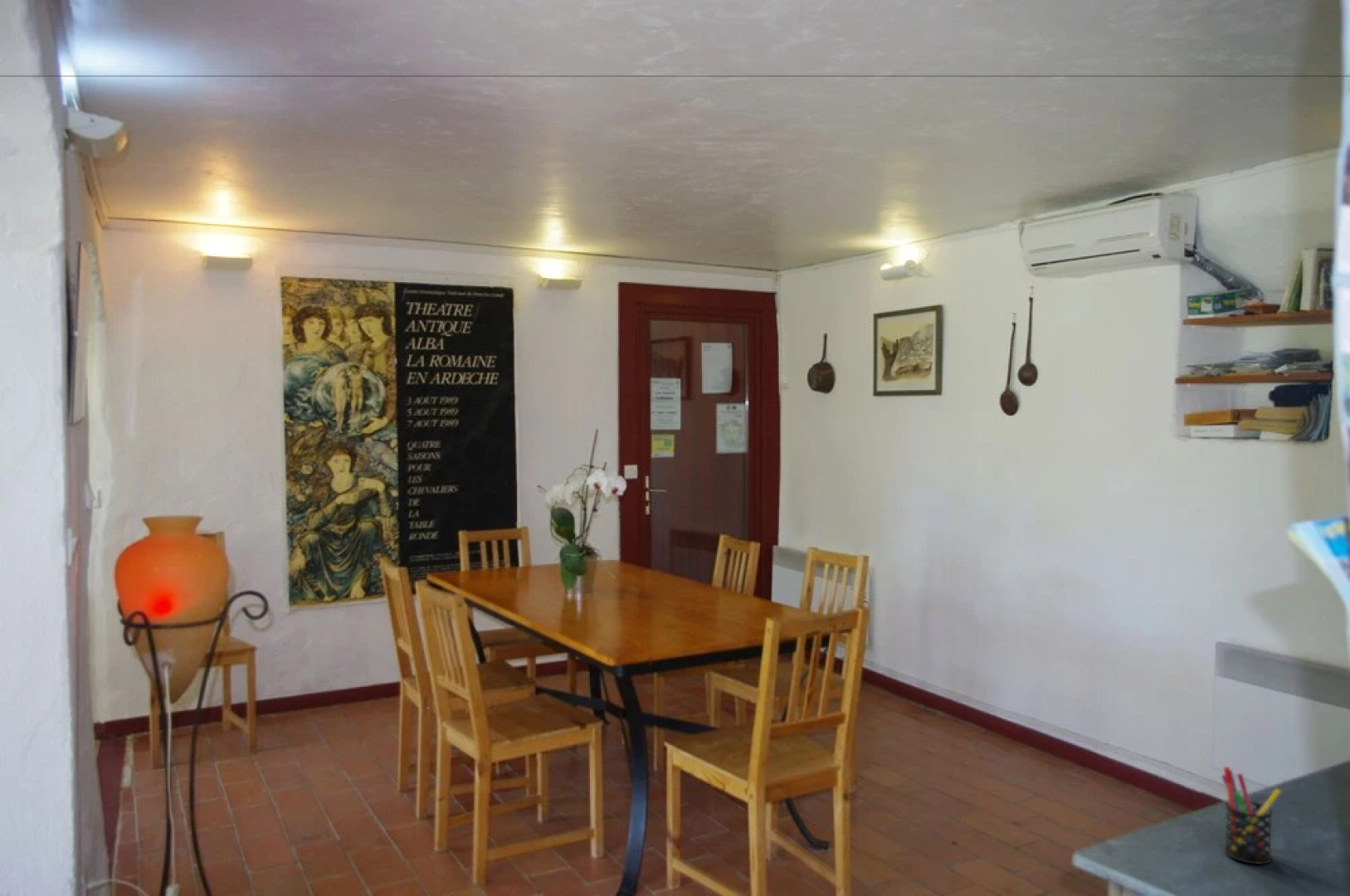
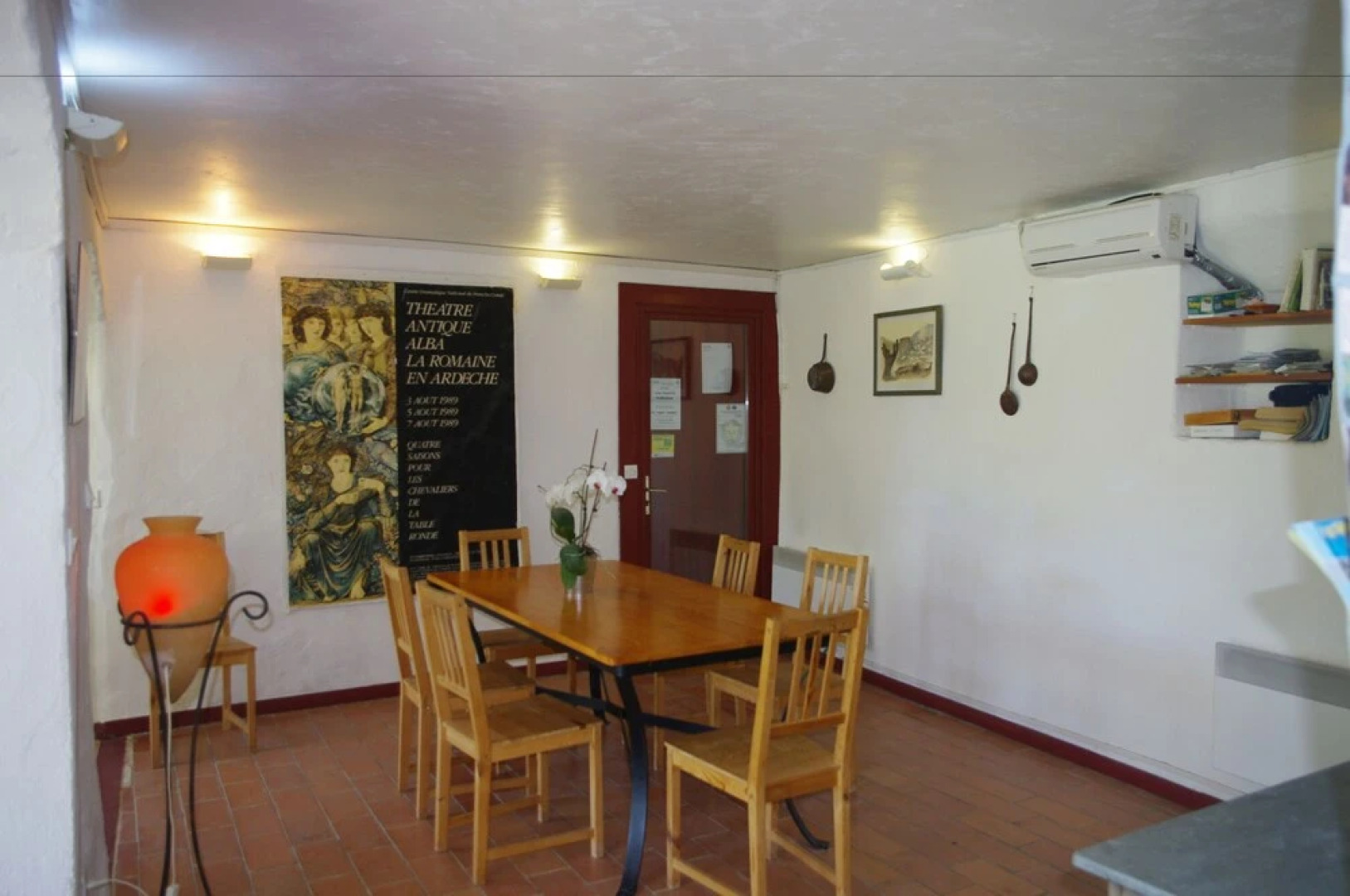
- pen holder (1244, 814)
